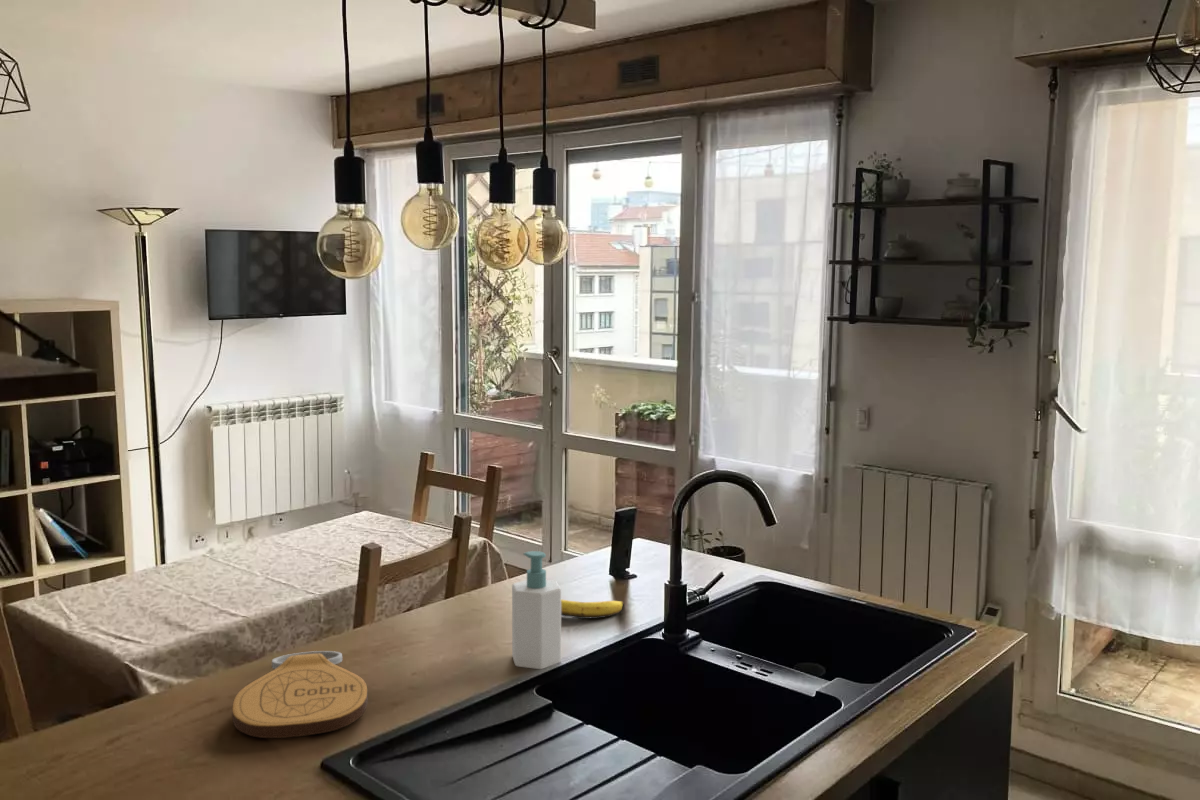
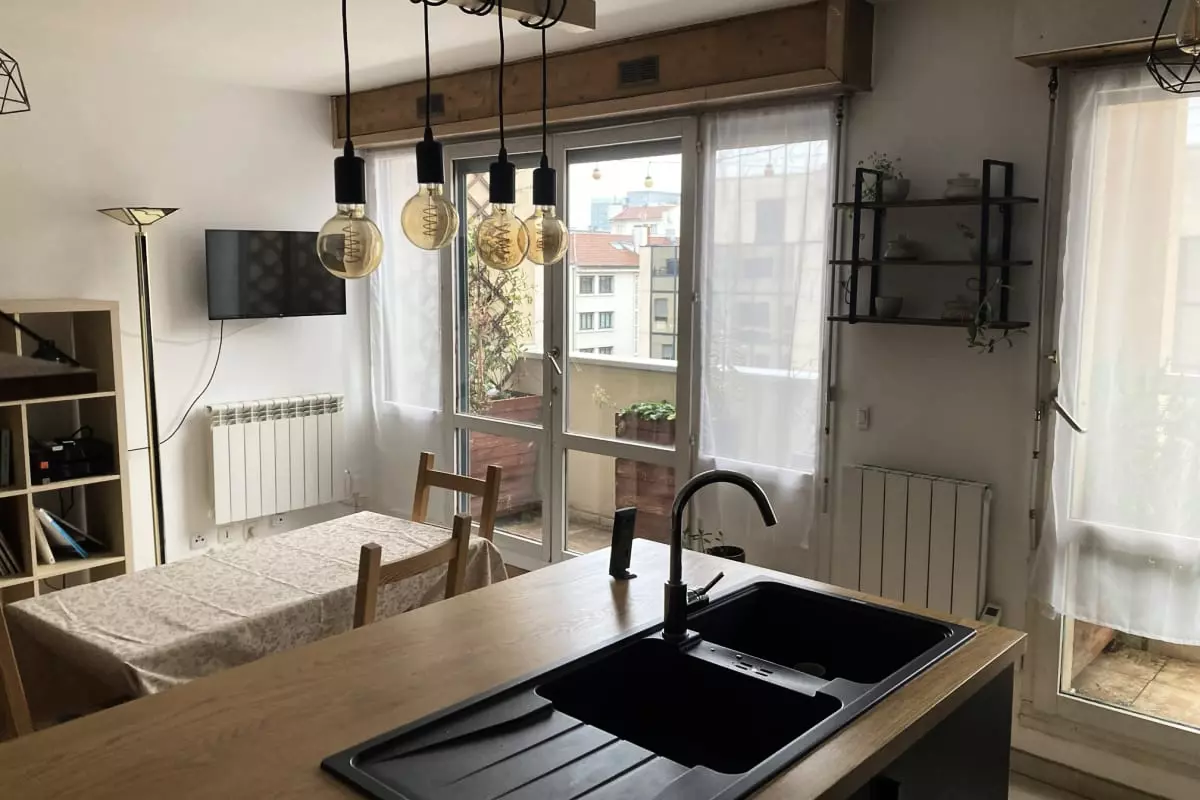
- banana (591, 605)
- key chain (304, 680)
- soap bottle (536, 607)
